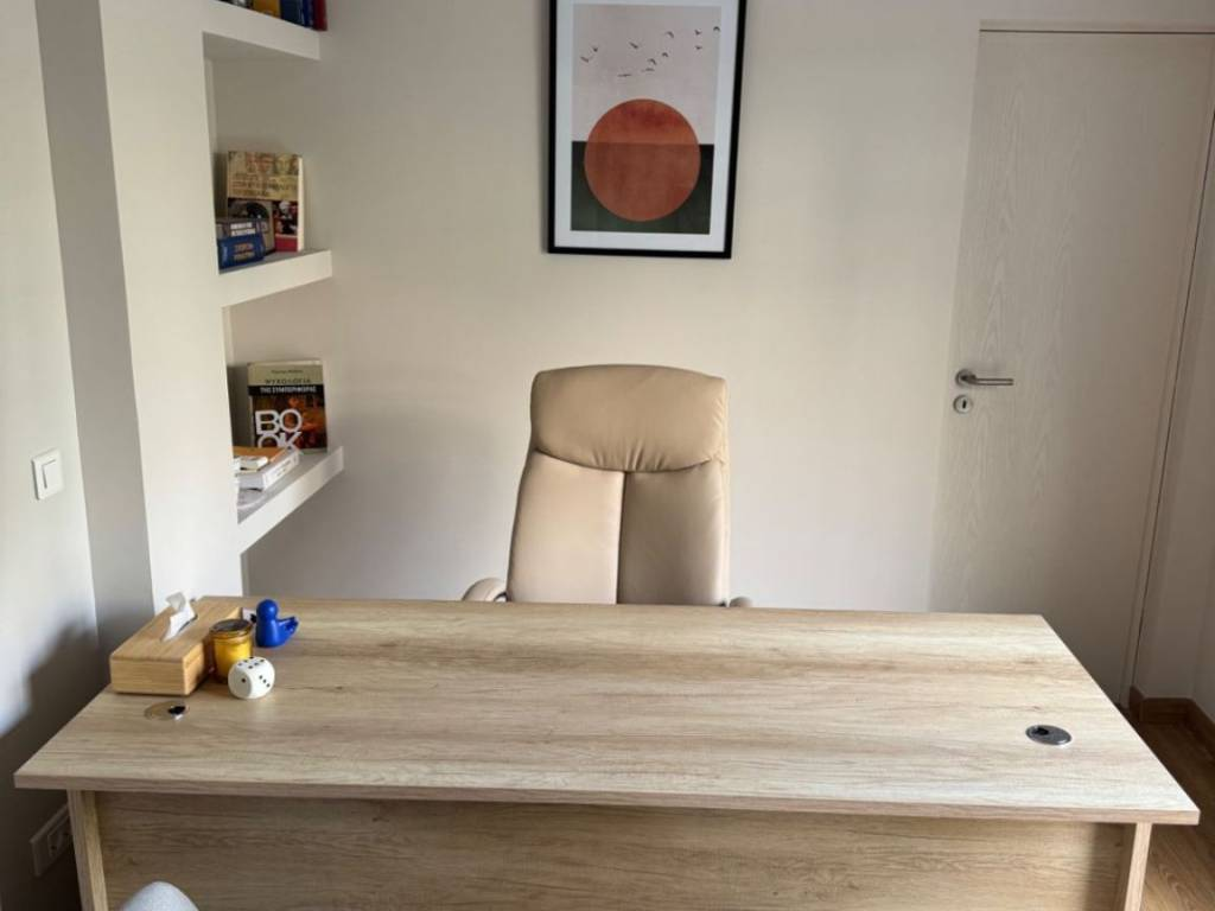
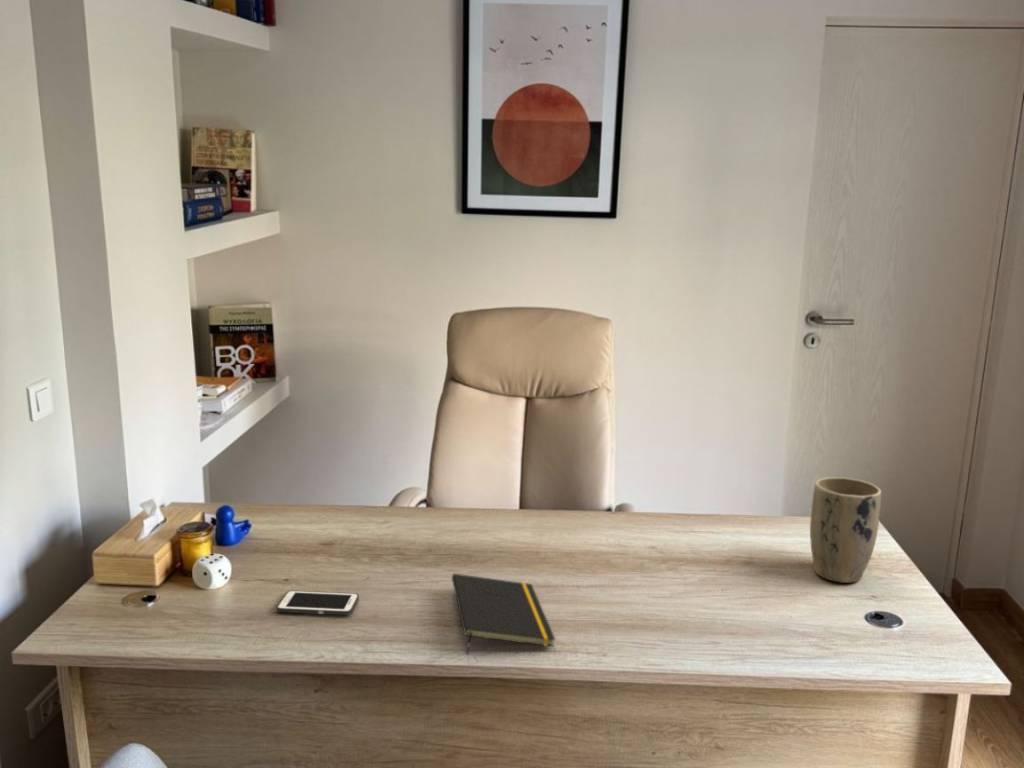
+ notepad (500, 607)
+ cell phone (318, 602)
+ plant pot (843, 530)
